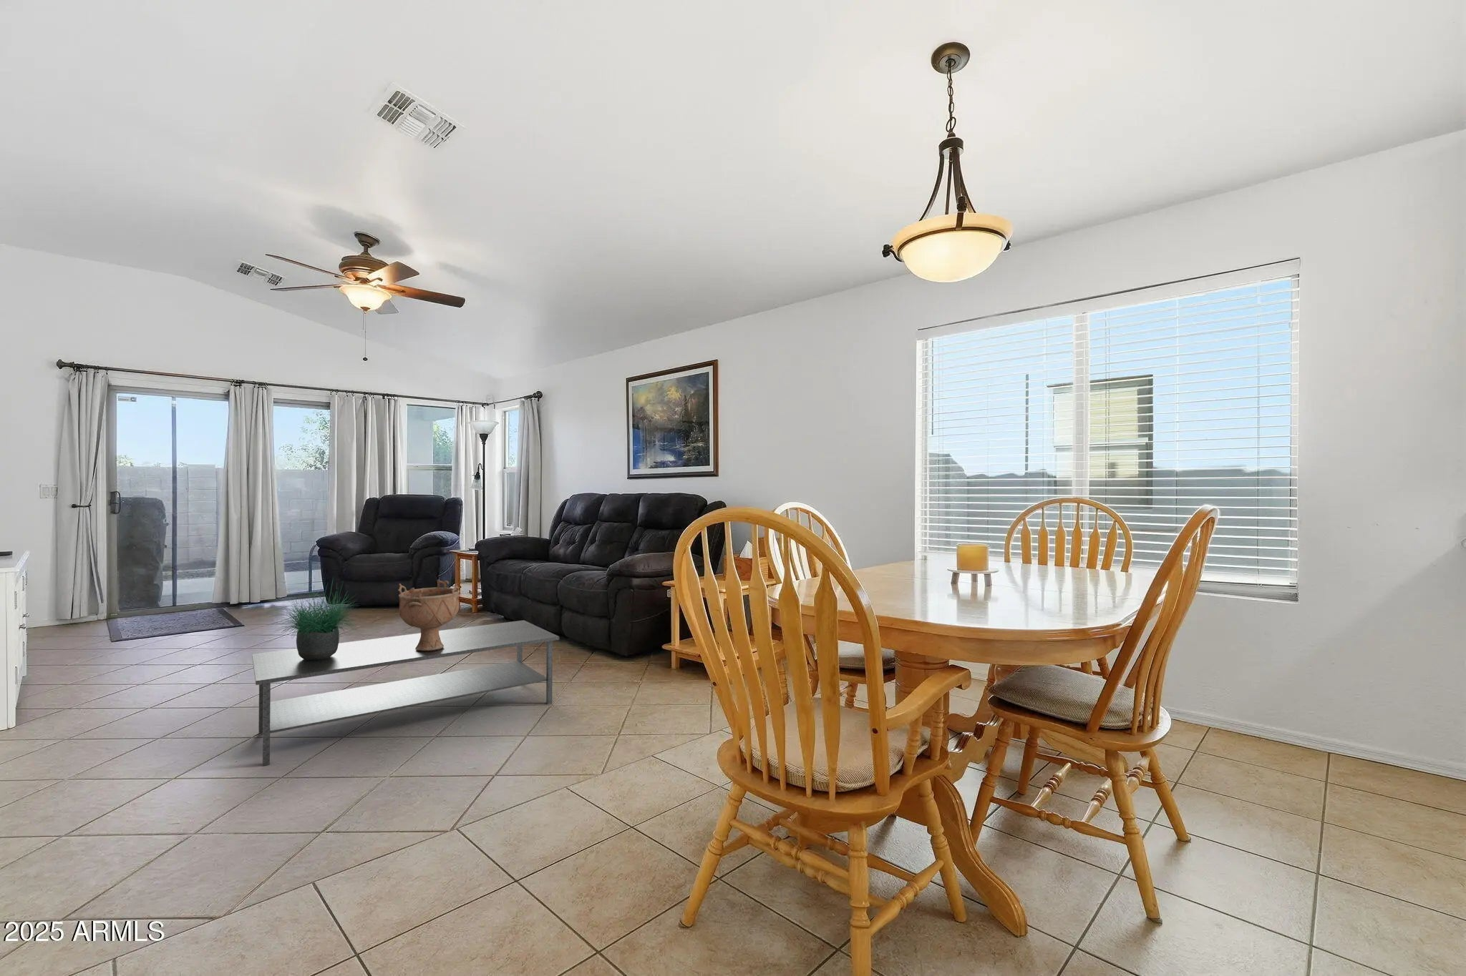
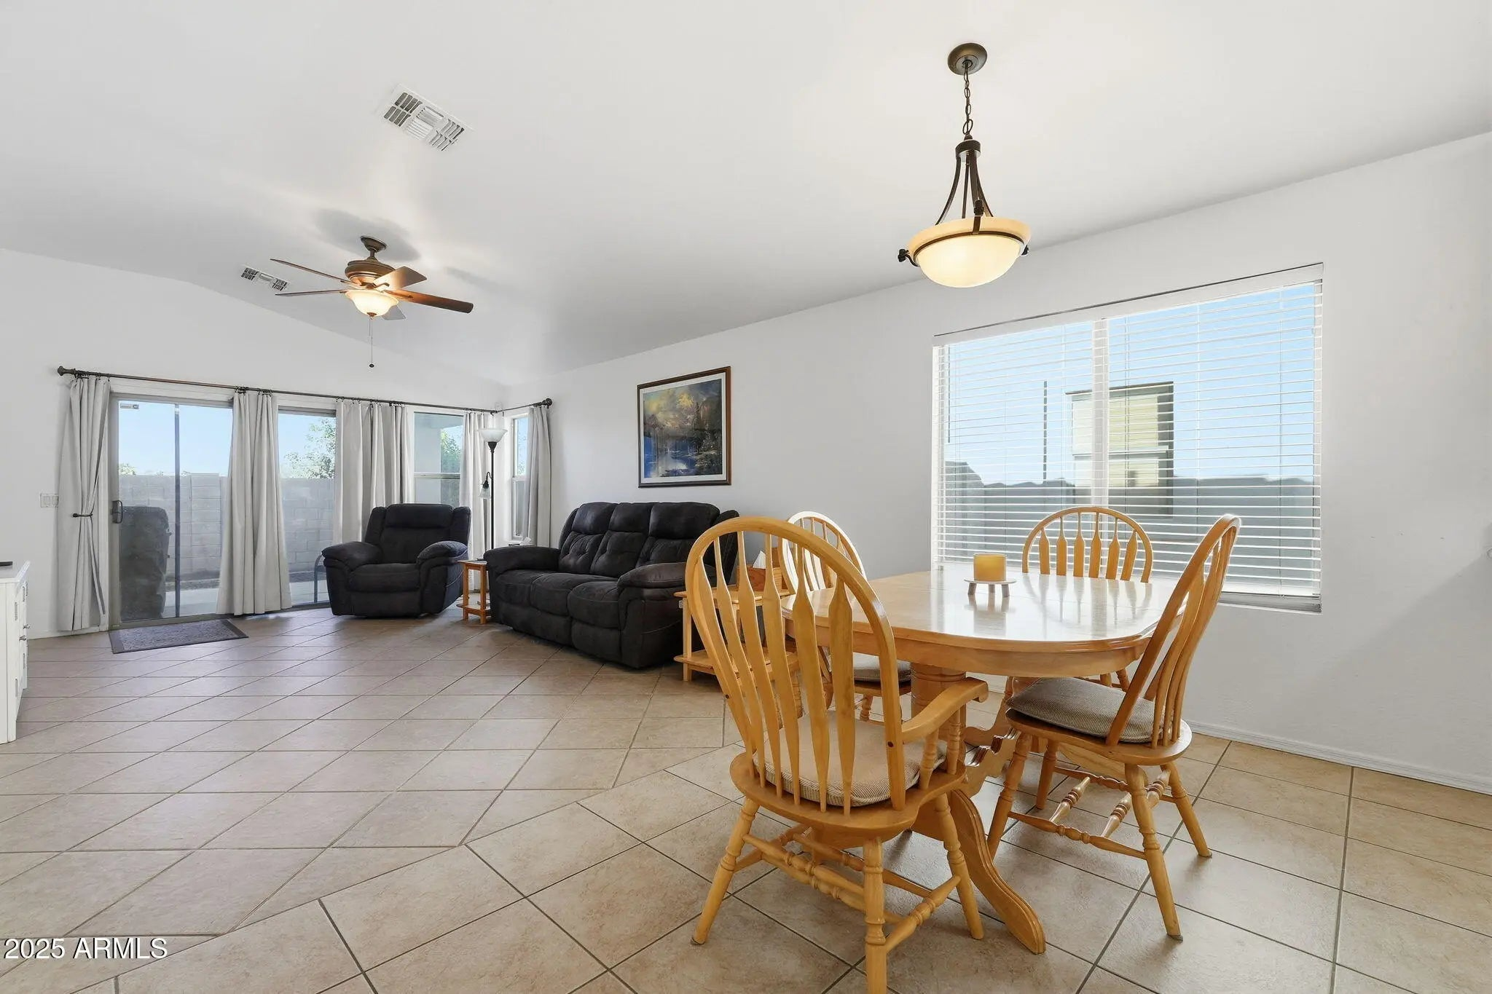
- coffee table (414, 681)
- potted plant (317, 617)
- decorative bowl (428, 615)
